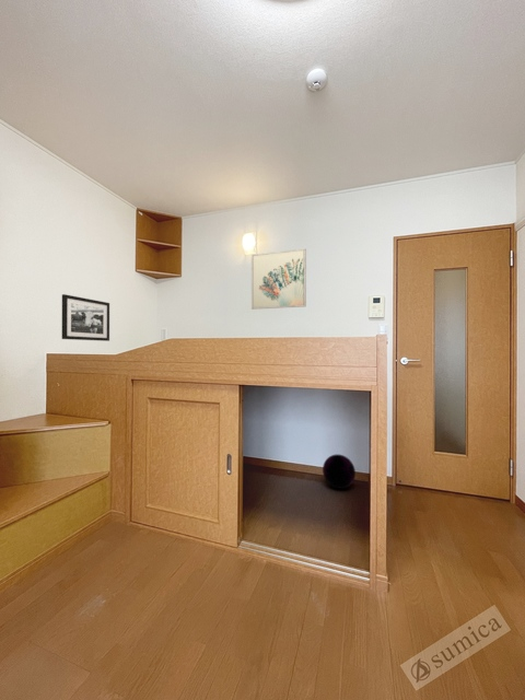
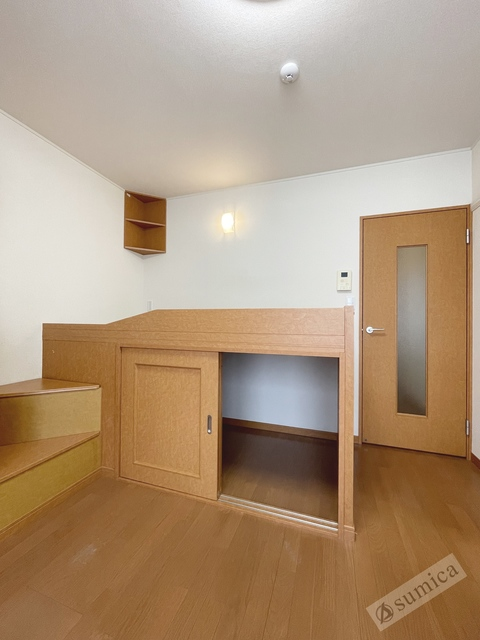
- wall art (278, 280)
- ball (338, 470)
- picture frame (88, 319)
